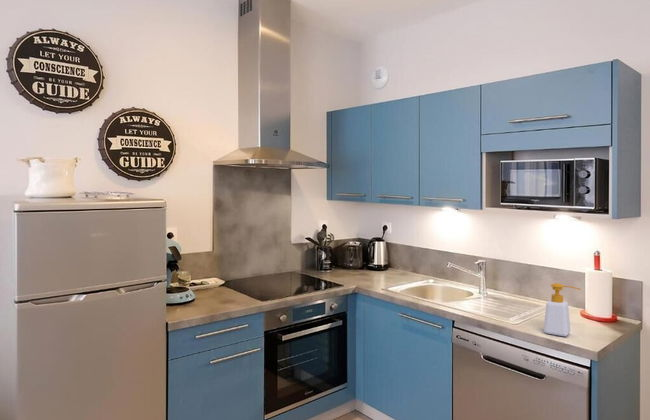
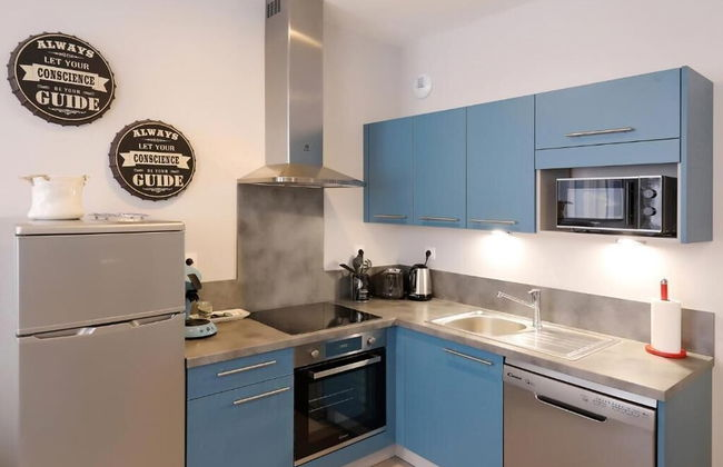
- soap bottle (562, 308)
